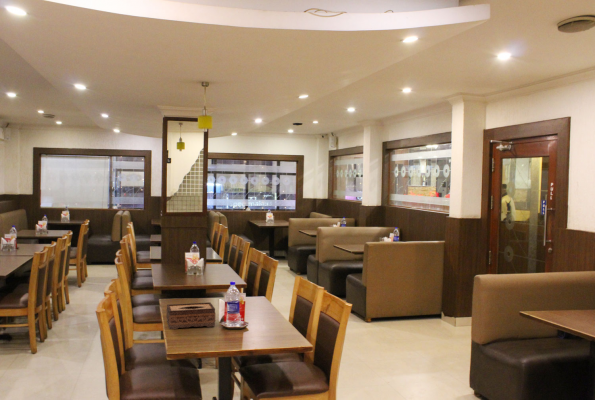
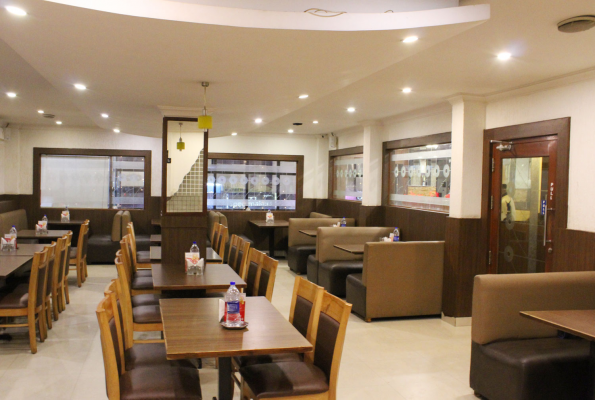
- tissue box (190, 315)
